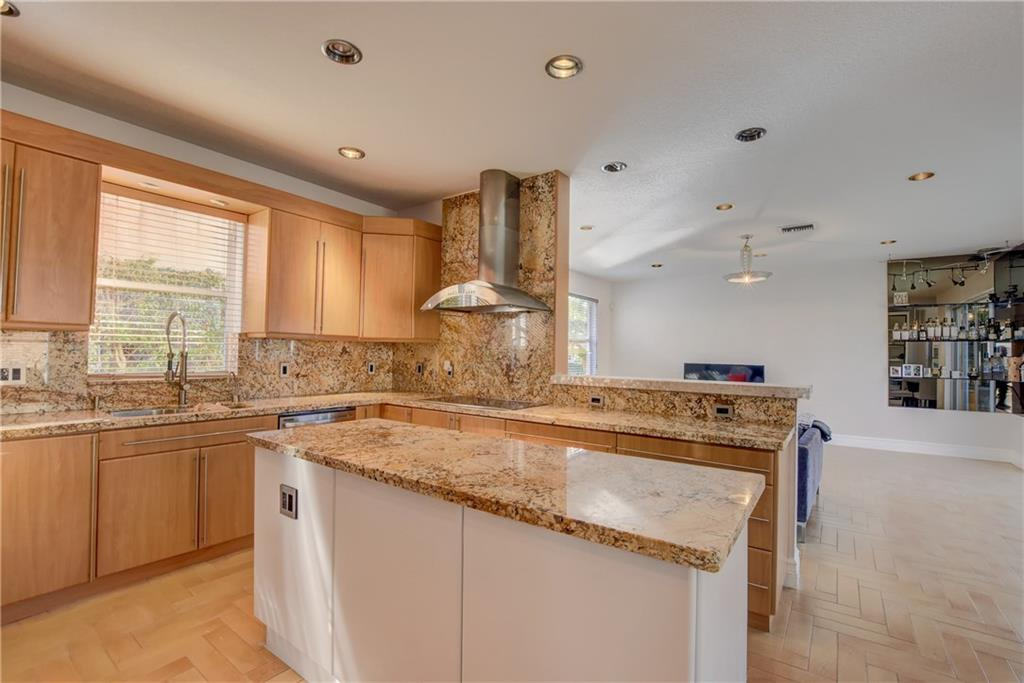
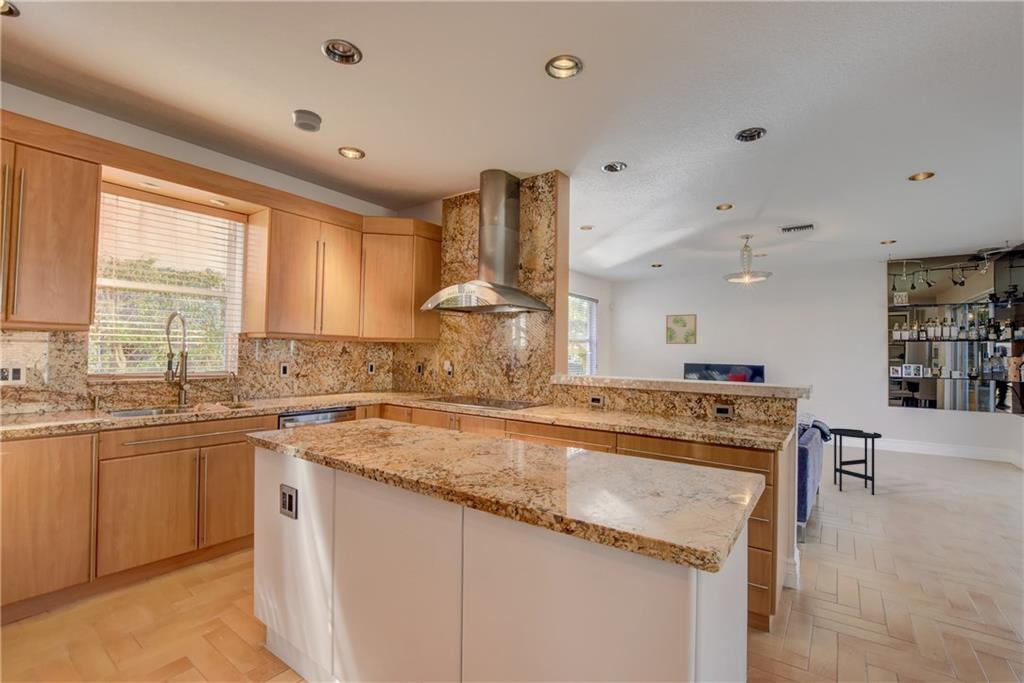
+ wall art (681, 329)
+ side table (853, 460)
+ smoke detector (307, 119)
